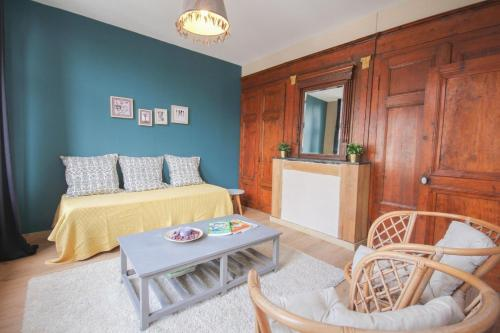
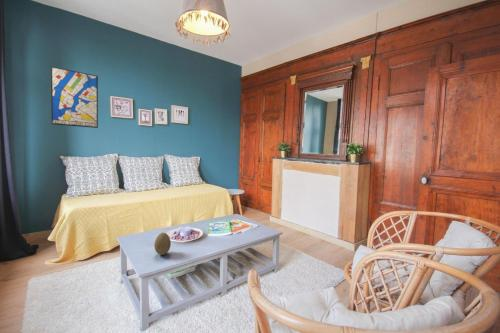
+ decorative egg (162, 243)
+ wall art (75, 99)
